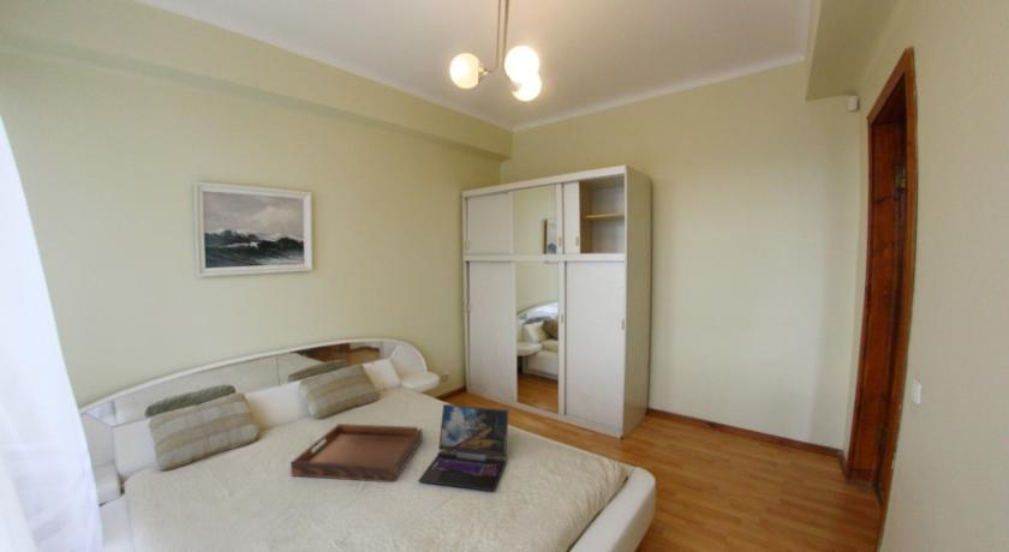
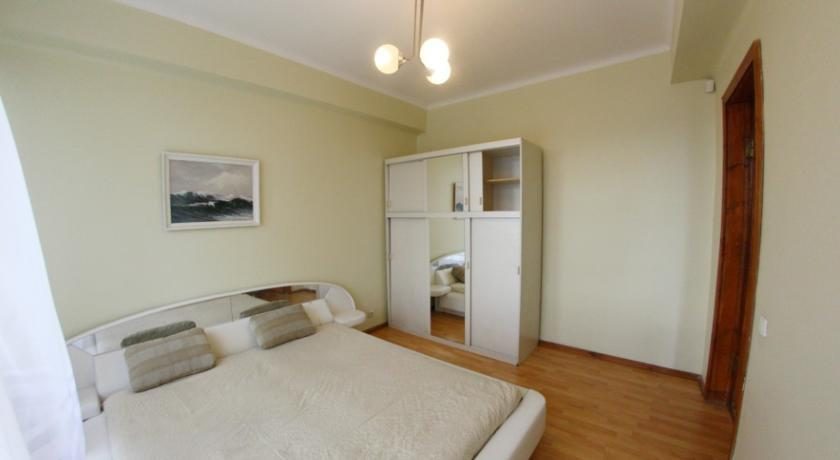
- serving tray (363, 449)
- laptop (466, 444)
